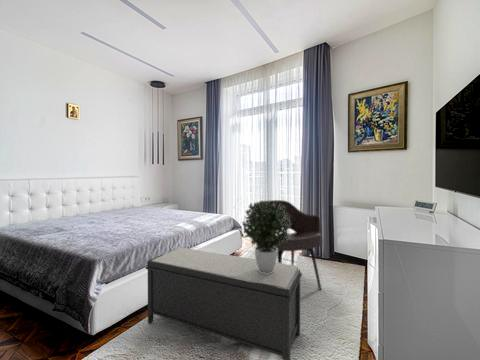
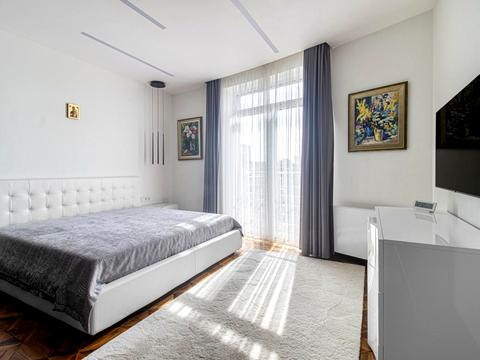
- potted plant (266, 235)
- armchair (284, 241)
- bench (221, 295)
